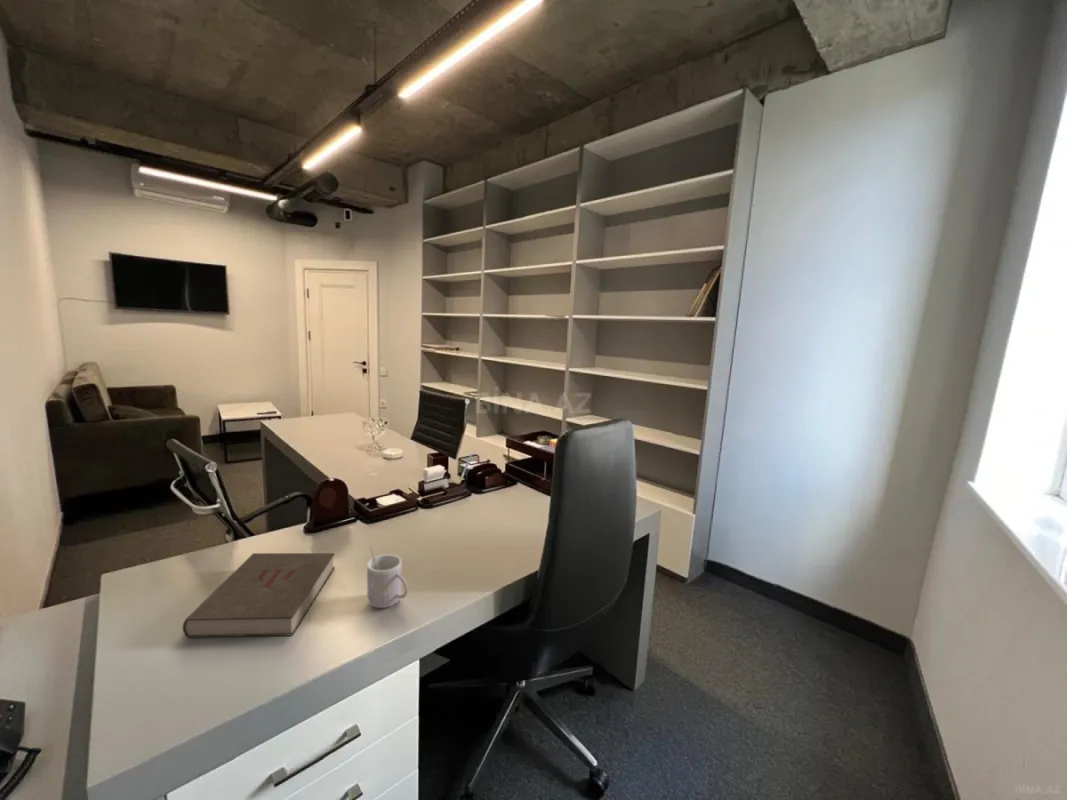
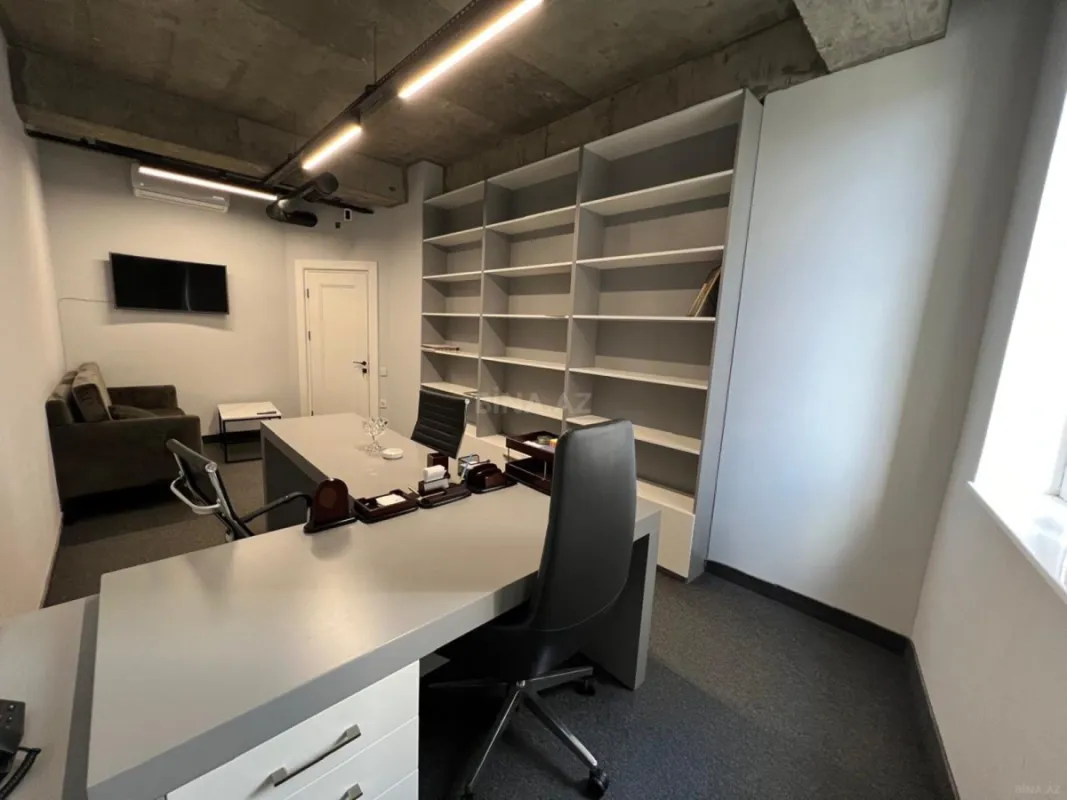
- mug (388, 578)
- book (269, 589)
